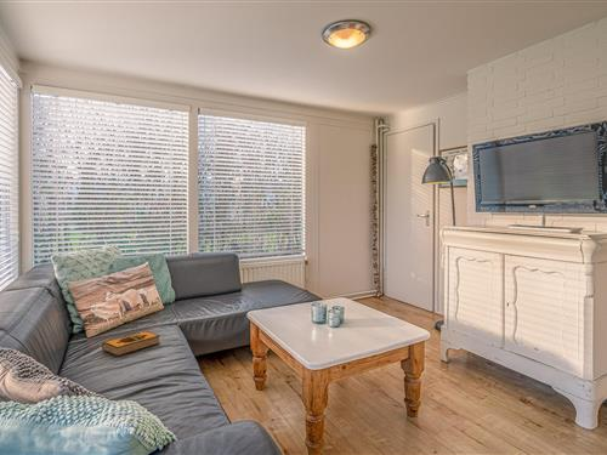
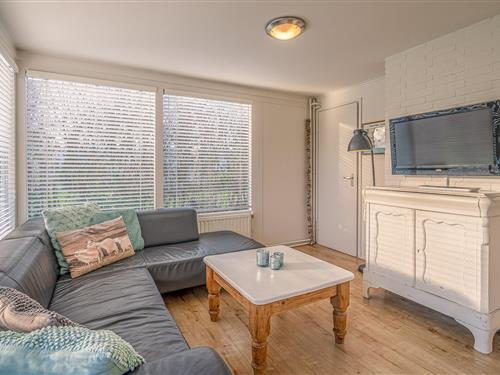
- hardback book (131, 342)
